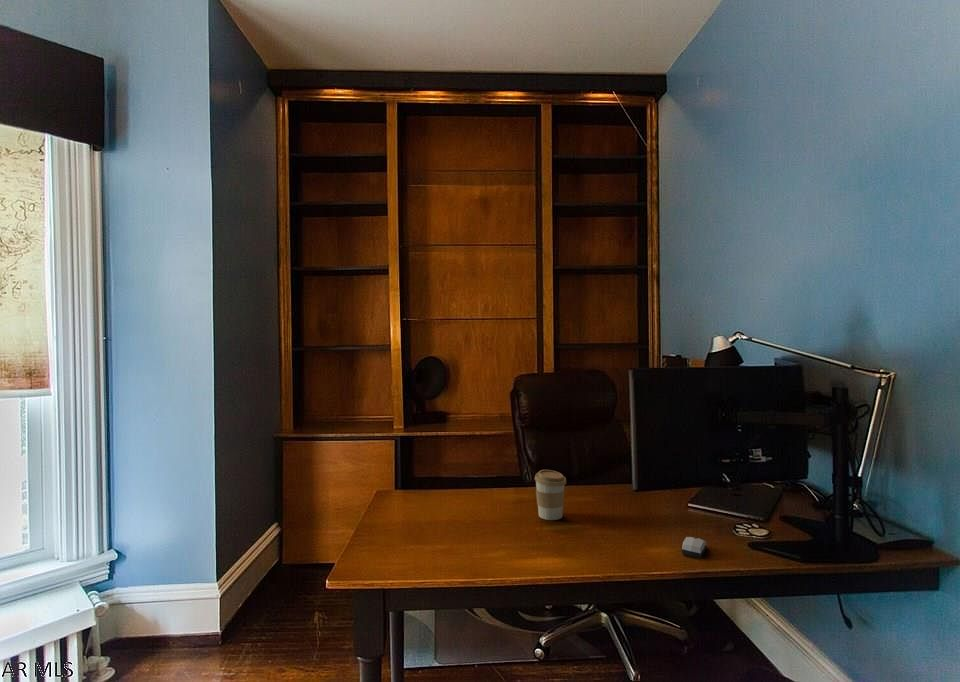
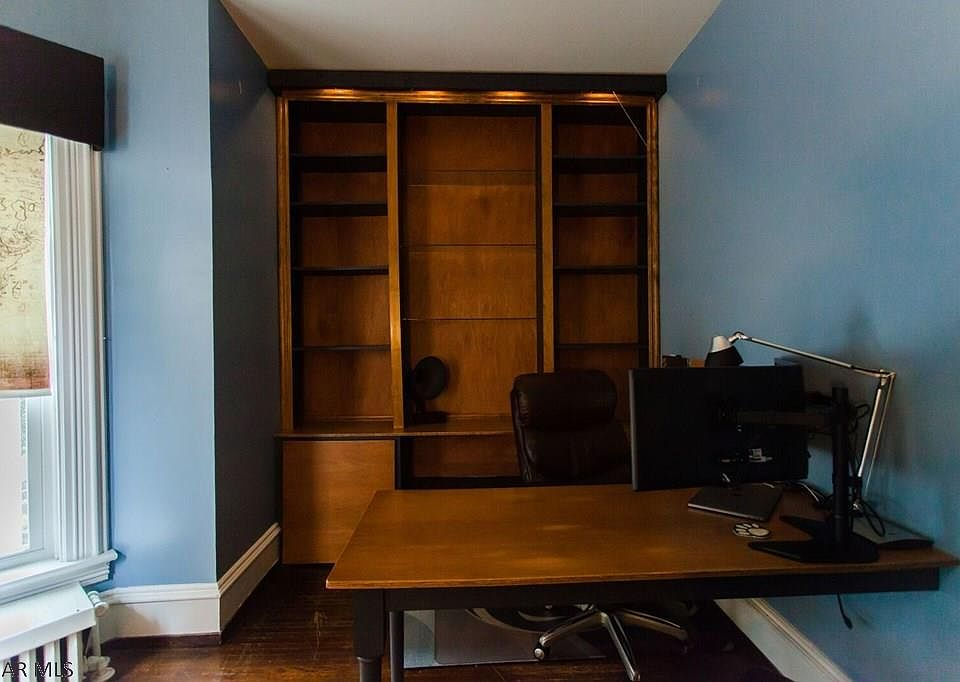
- computer mouse (694, 544)
- coffee cup (550, 494)
